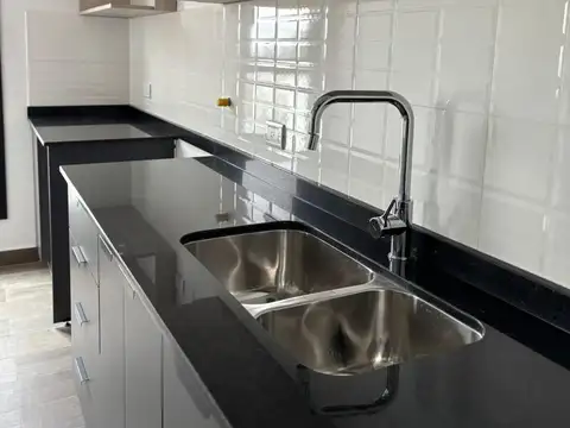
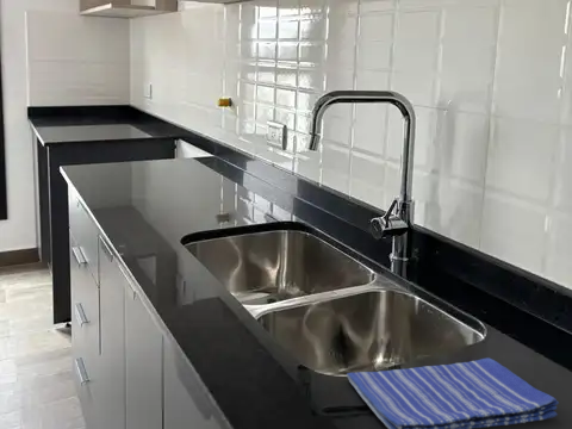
+ dish towel (449, 390)
